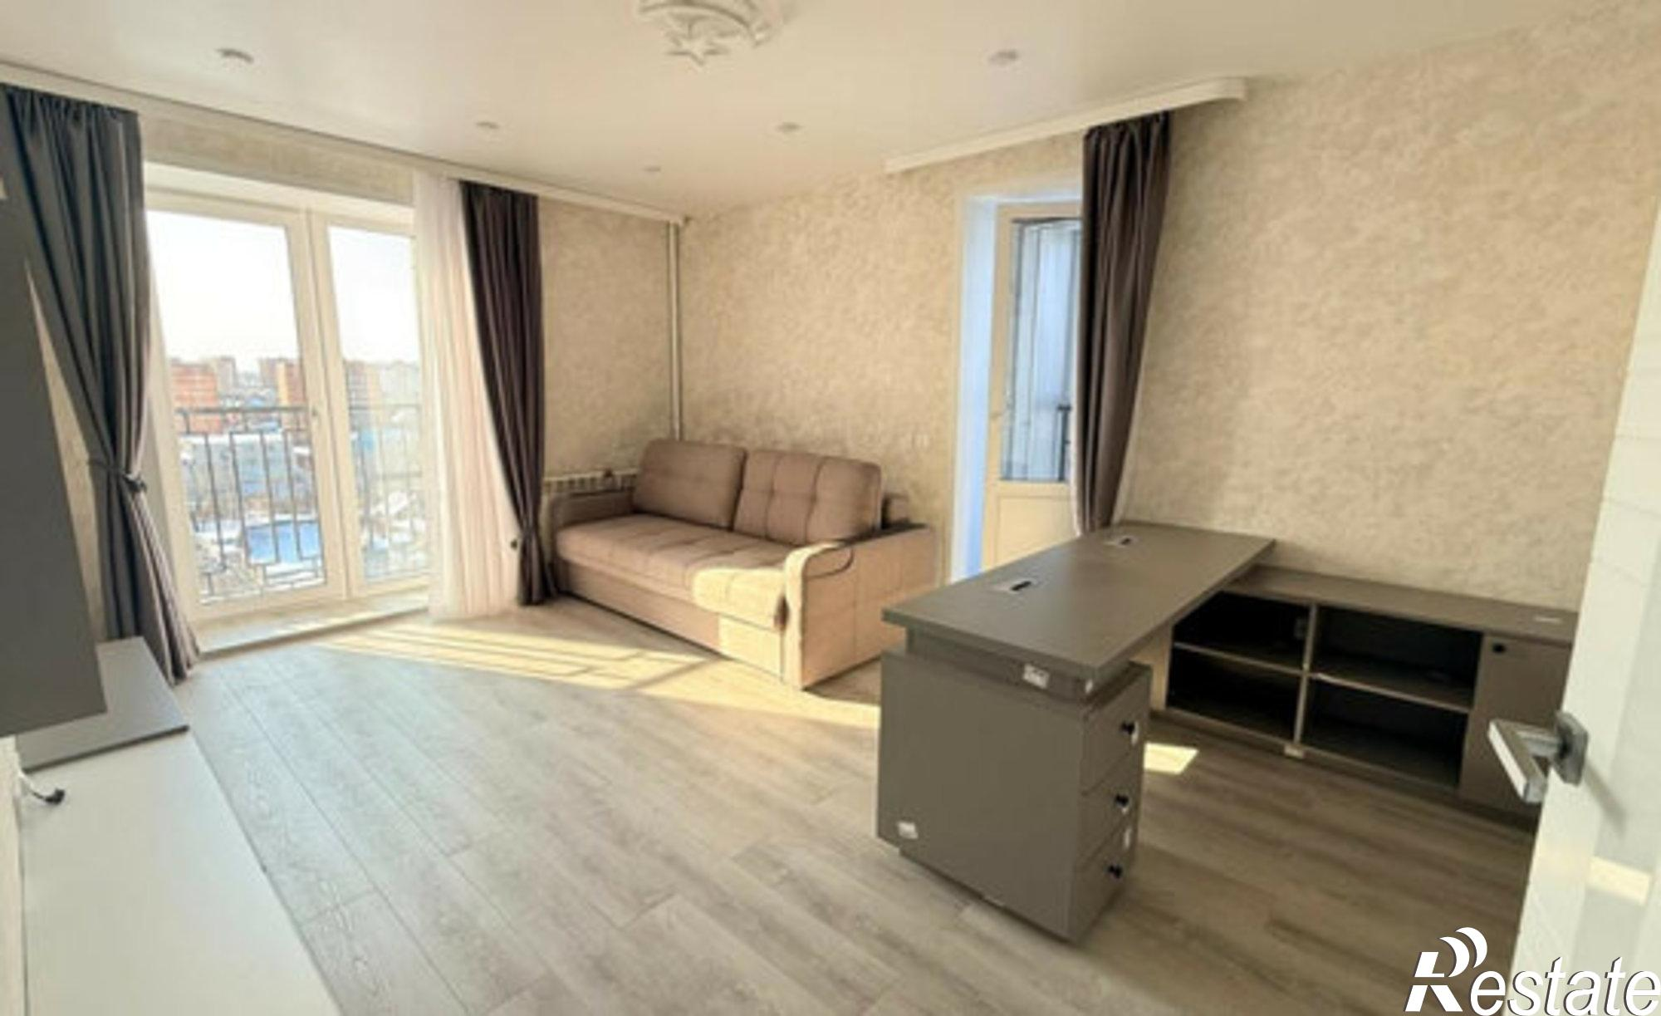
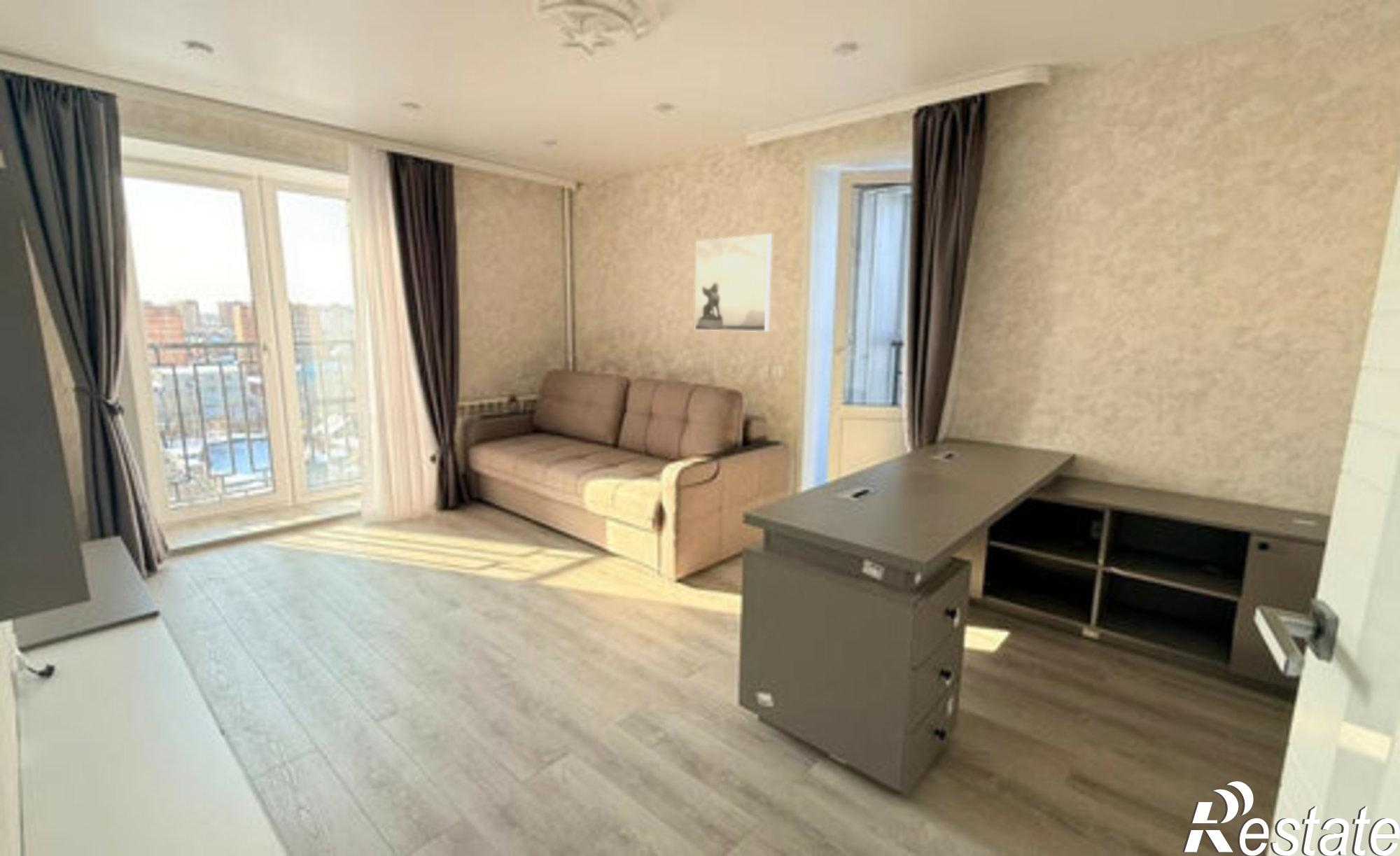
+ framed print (731, 284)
